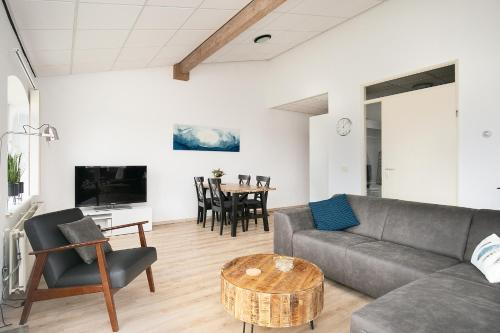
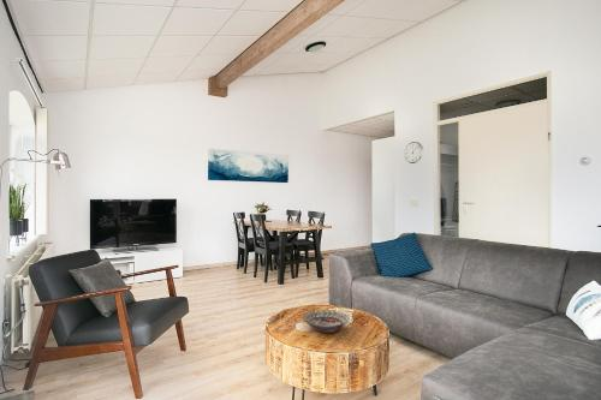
+ decorative bowl (326, 323)
